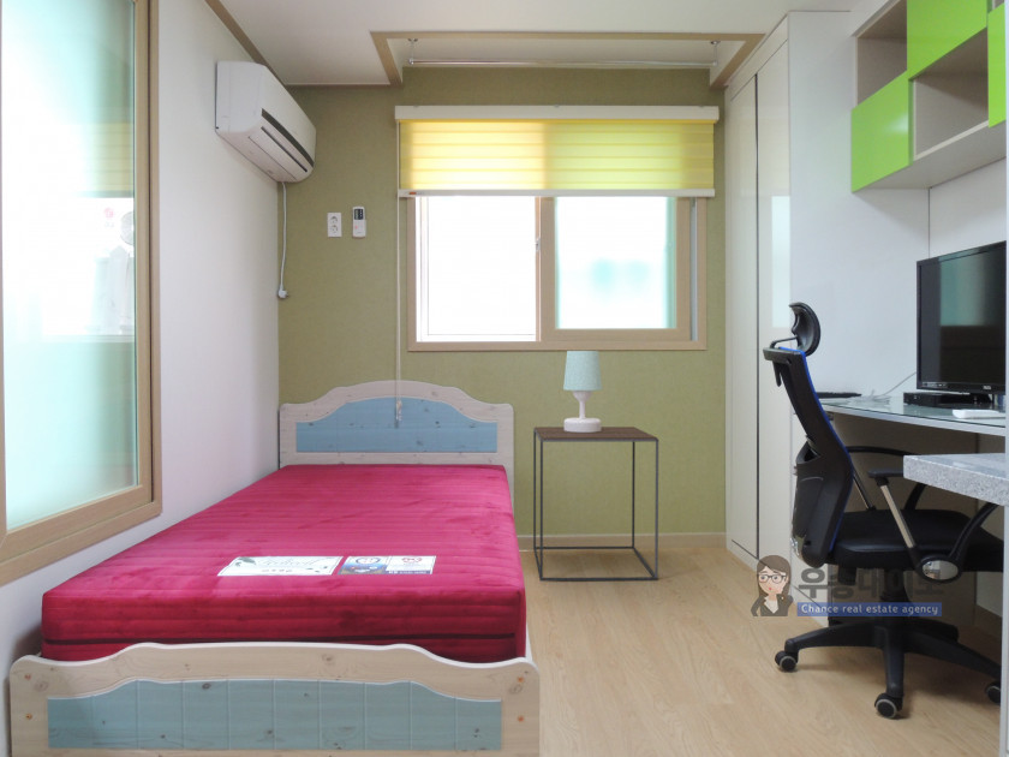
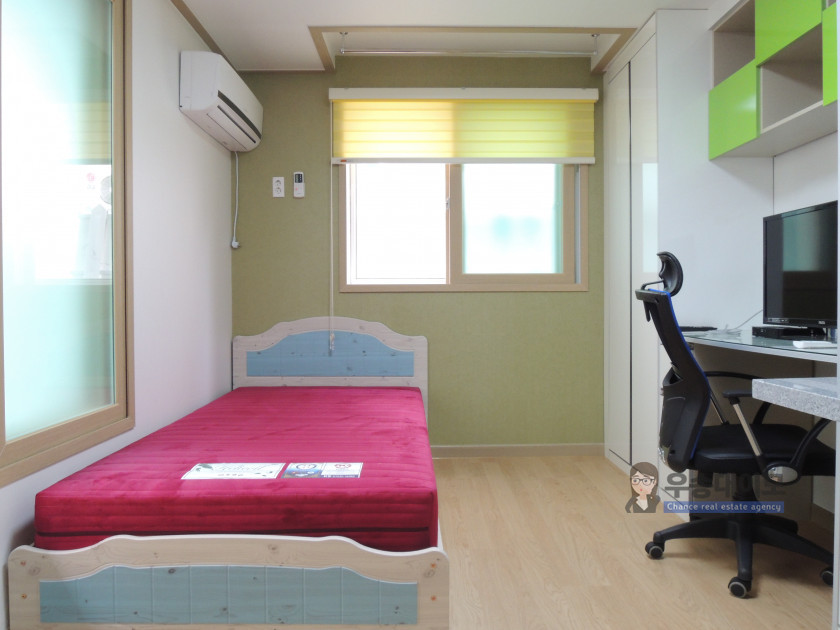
- side table (632, 497)
- table lamp (583, 389)
